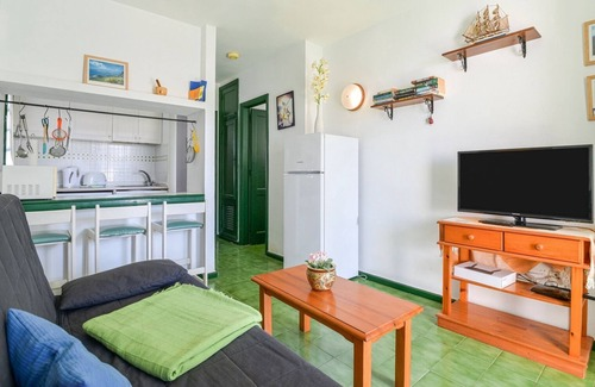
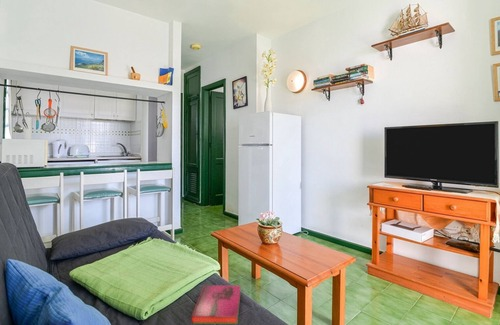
+ hardback book (218, 302)
